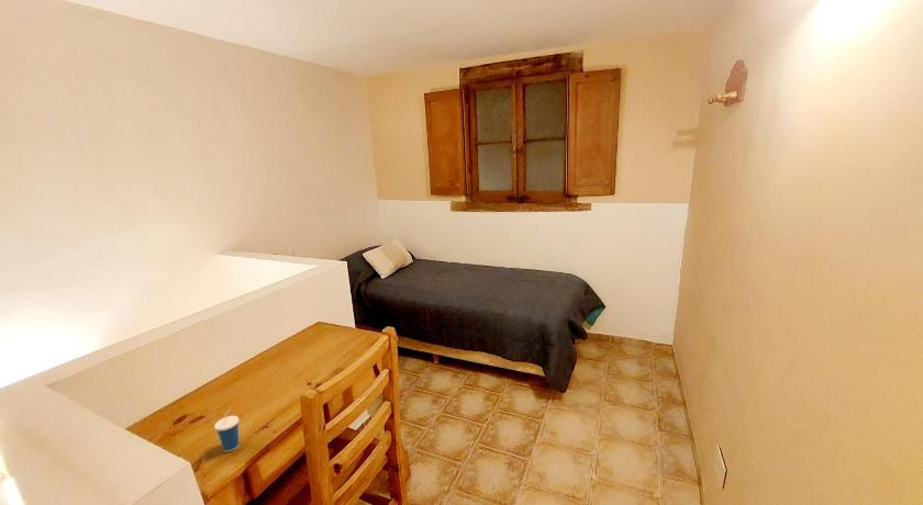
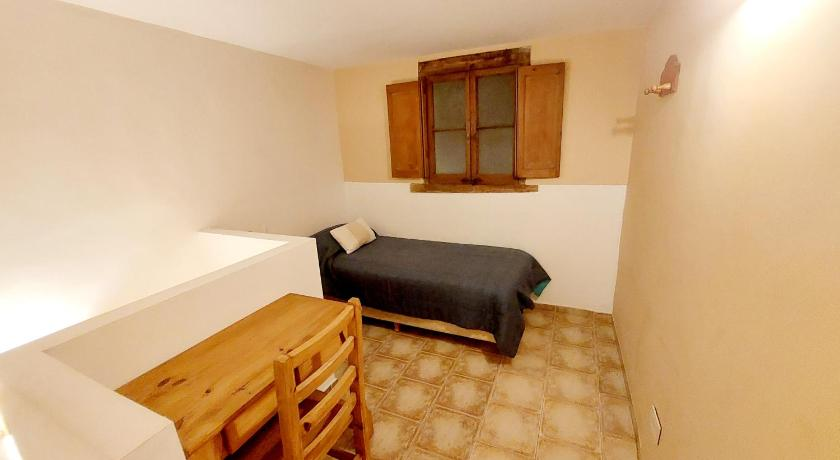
- cup (227, 427)
